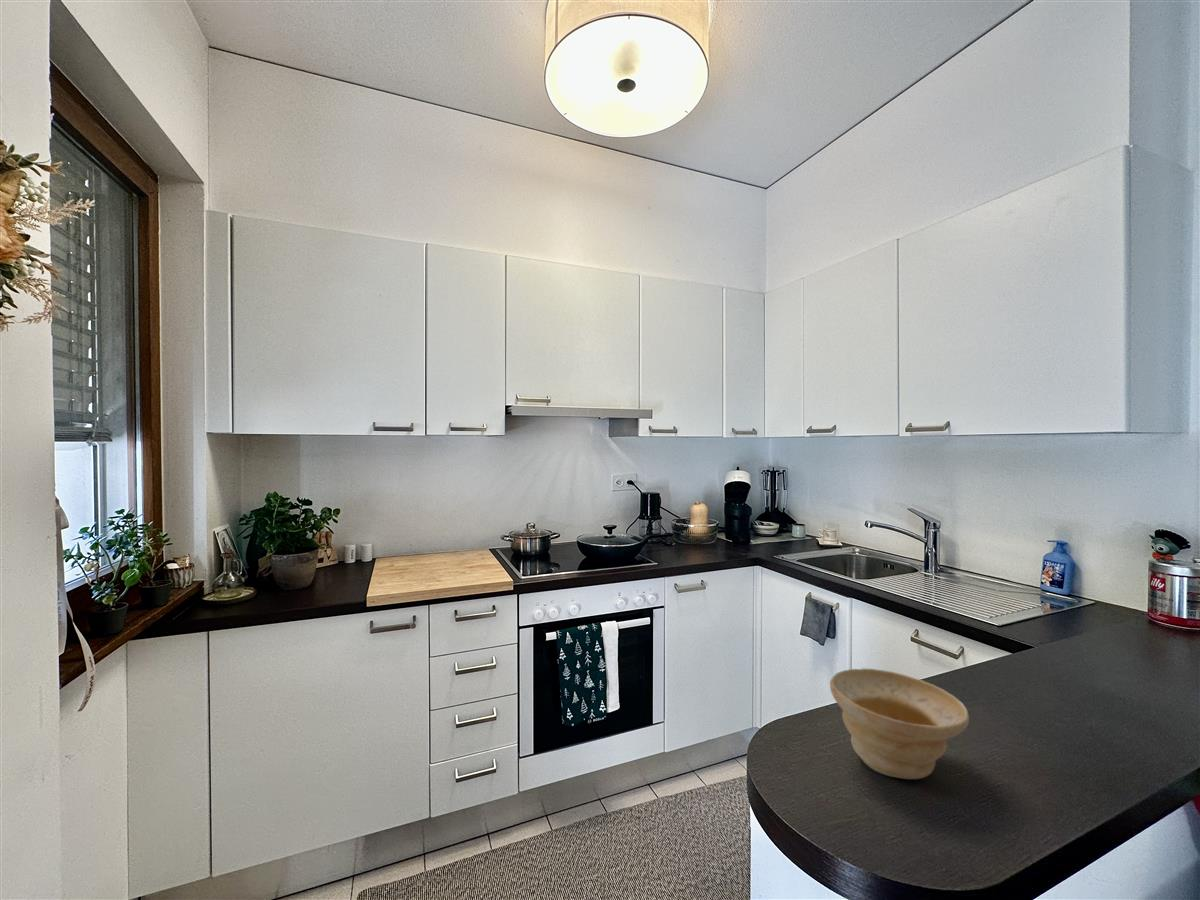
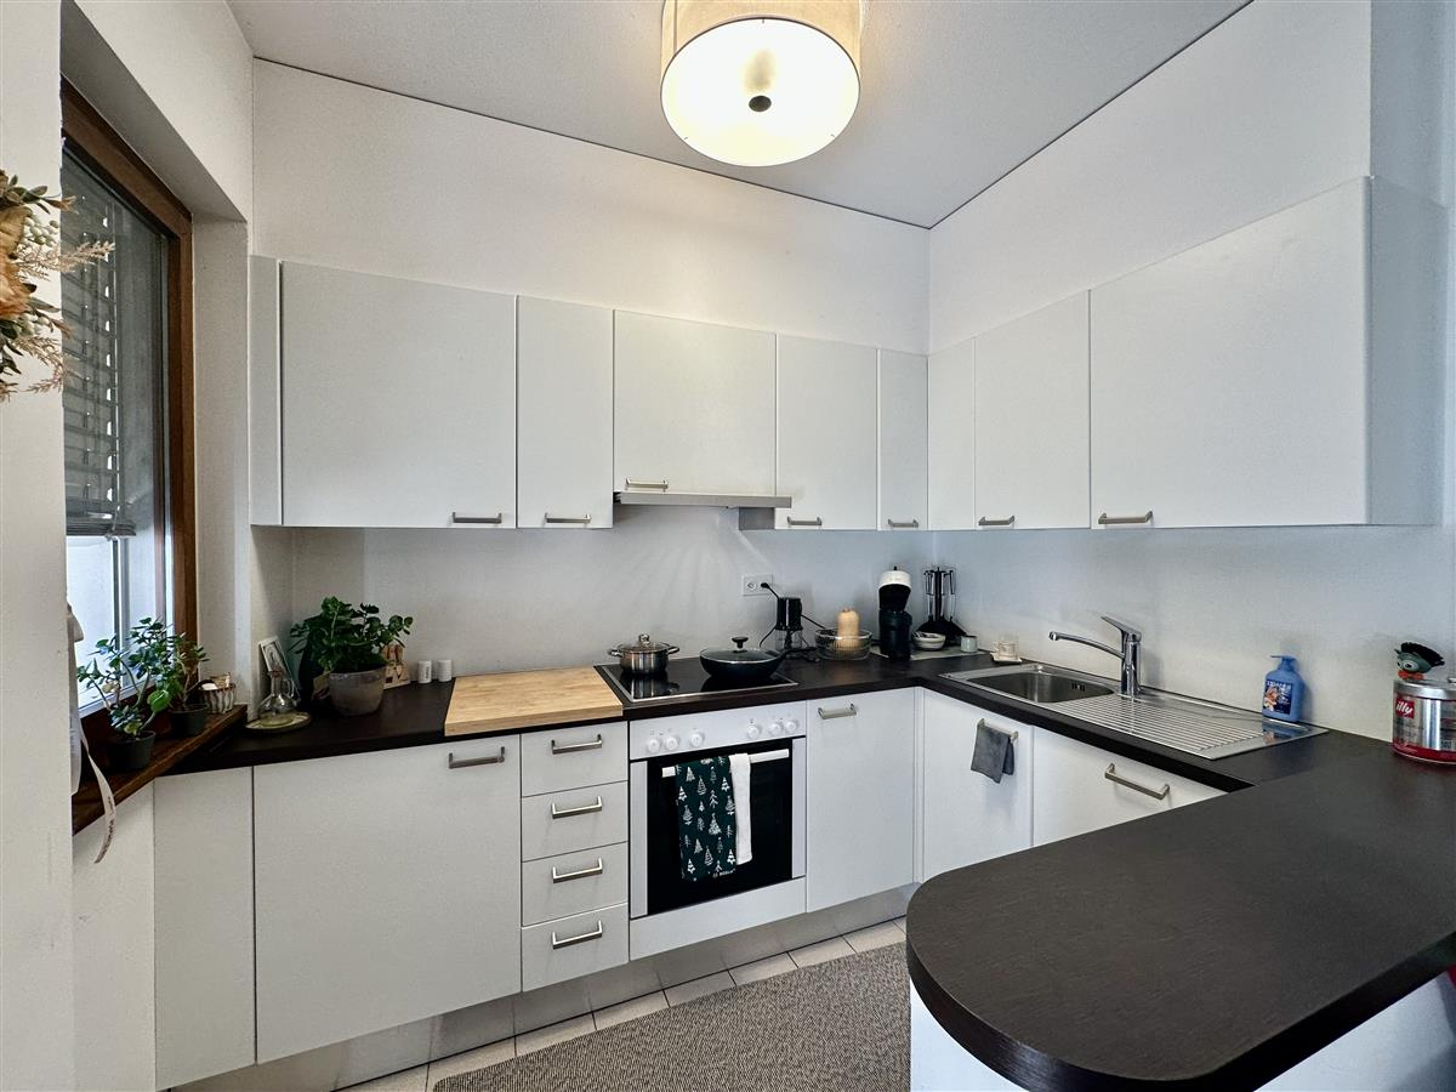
- bowl (895, 728)
